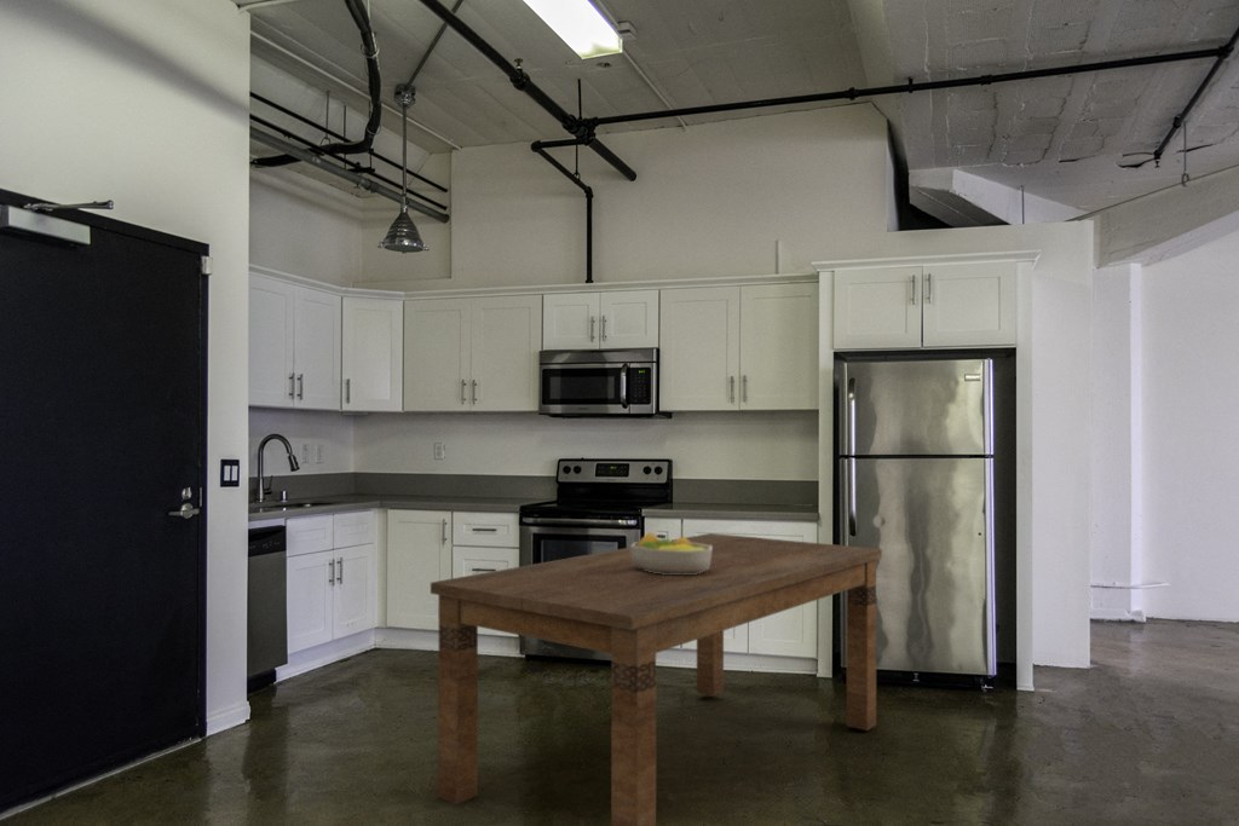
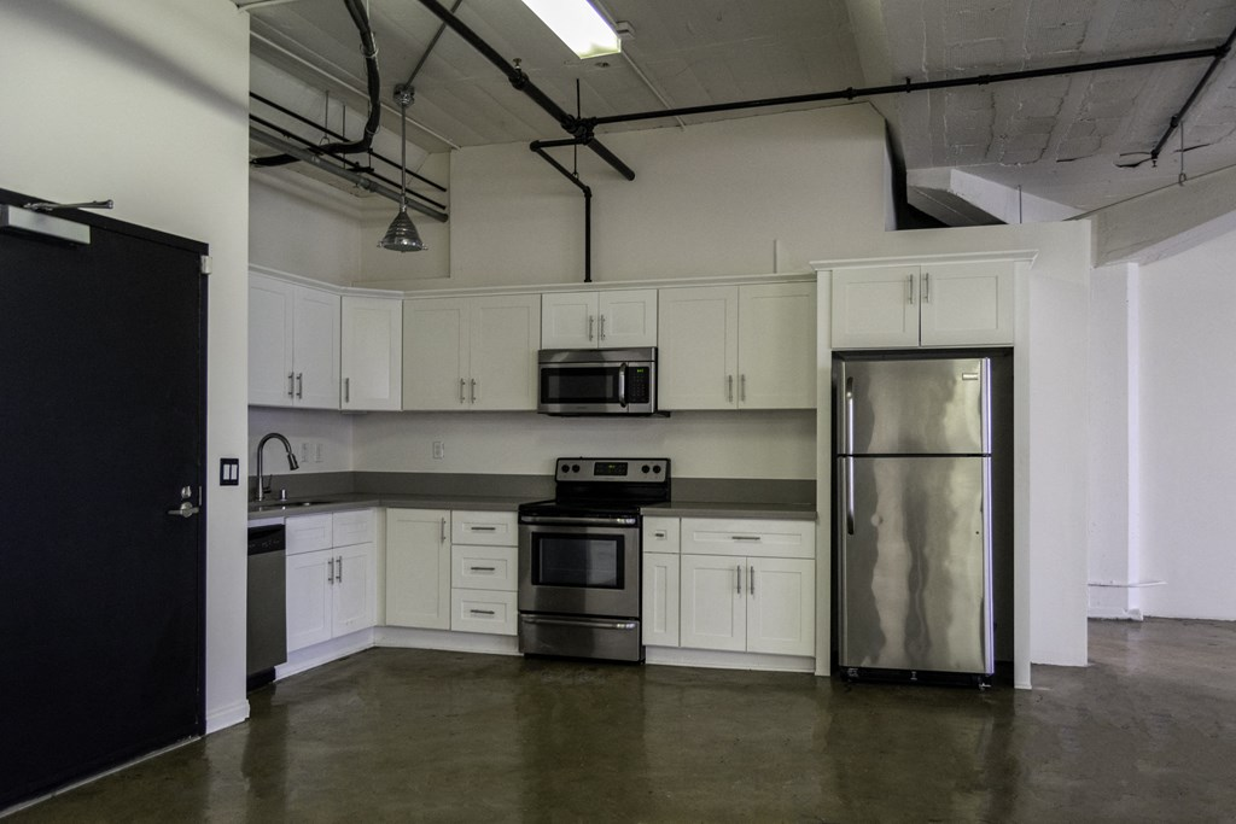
- dining table (697, 660)
- fruit bowl (670, 551)
